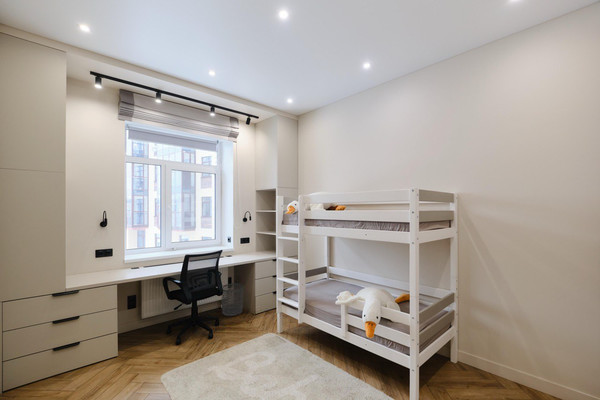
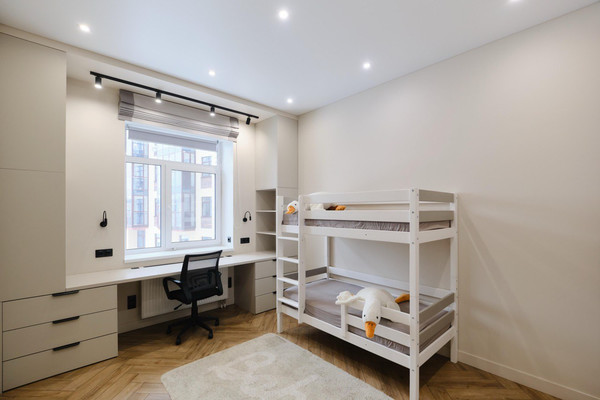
- waste bin (232, 299)
